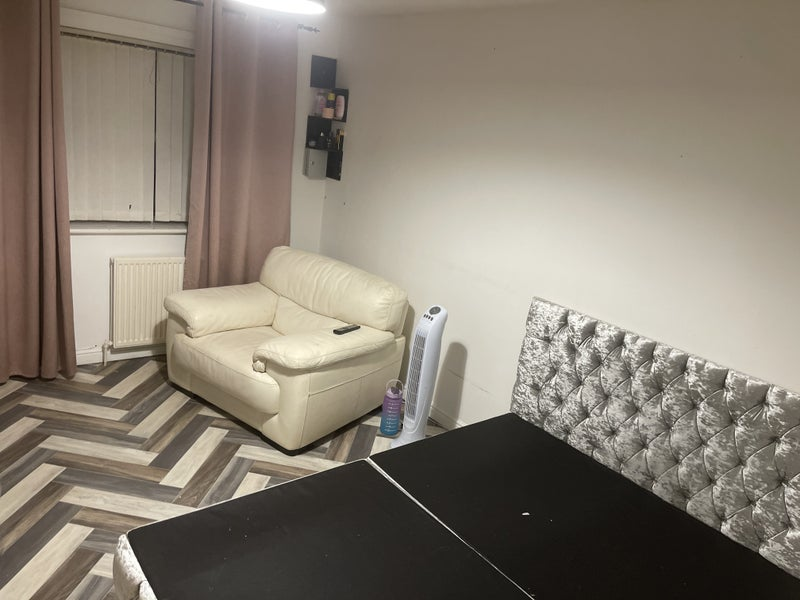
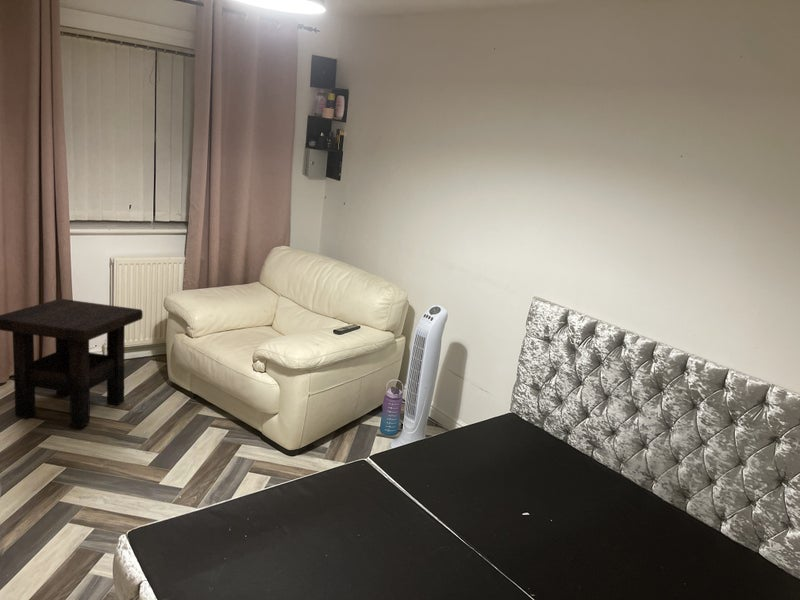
+ side table (71, 361)
